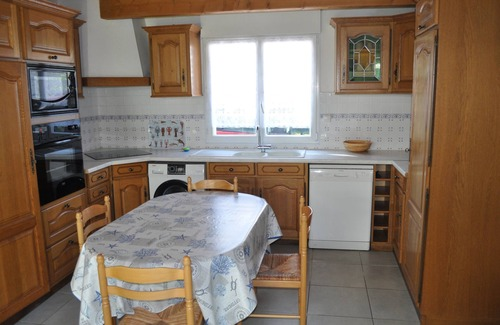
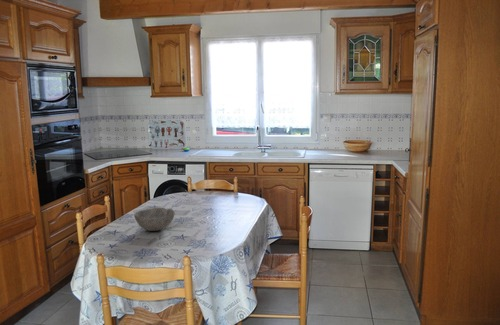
+ bowl (155, 221)
